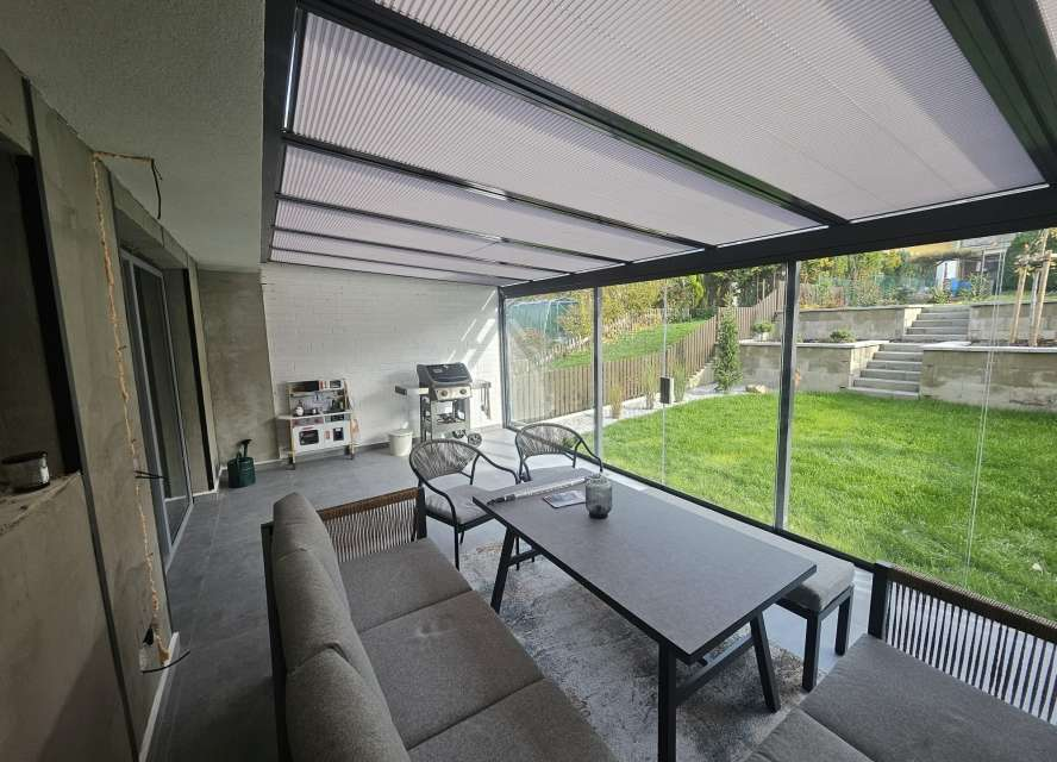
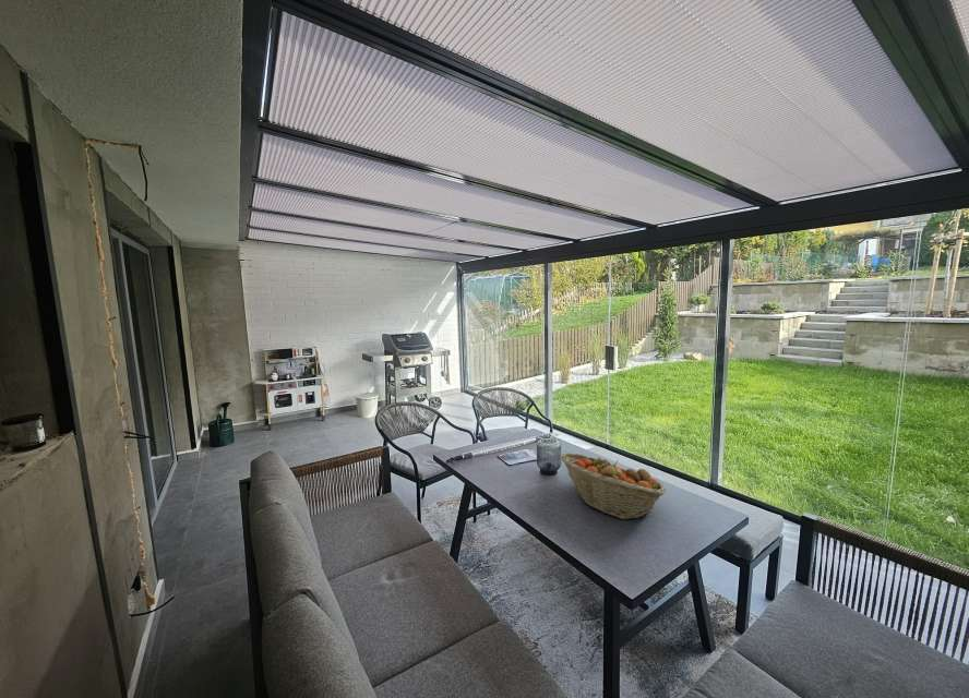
+ fruit basket (609, 479)
